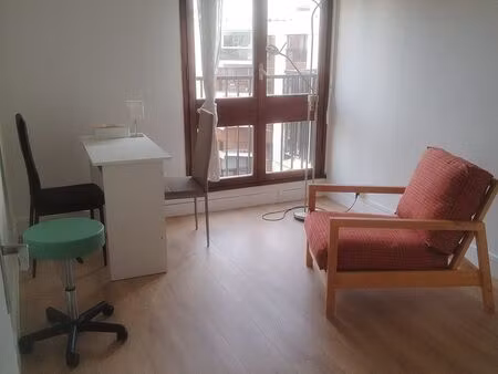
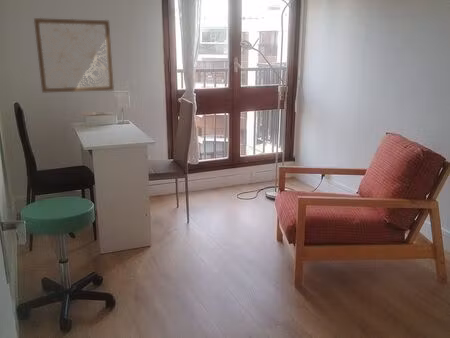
+ wall art (73, 57)
